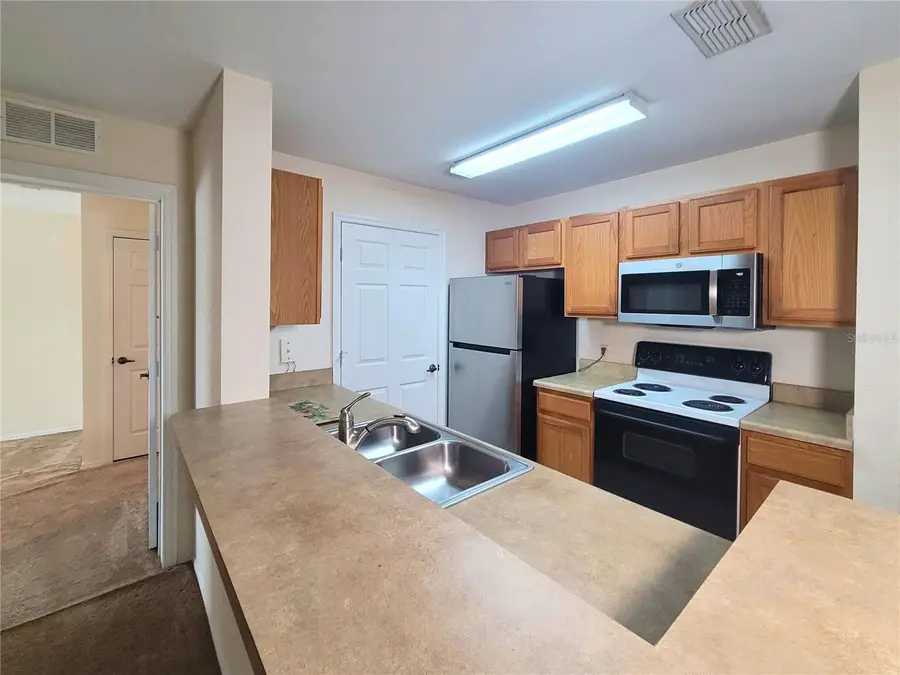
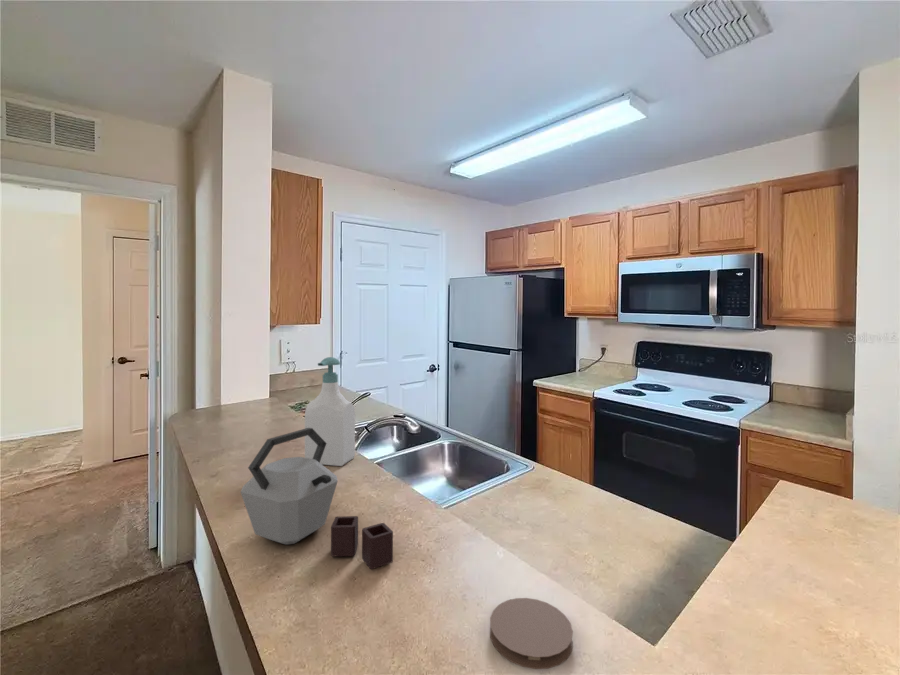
+ kettle (322, 491)
+ coaster (530, 630)
+ soap bottle (328, 409)
